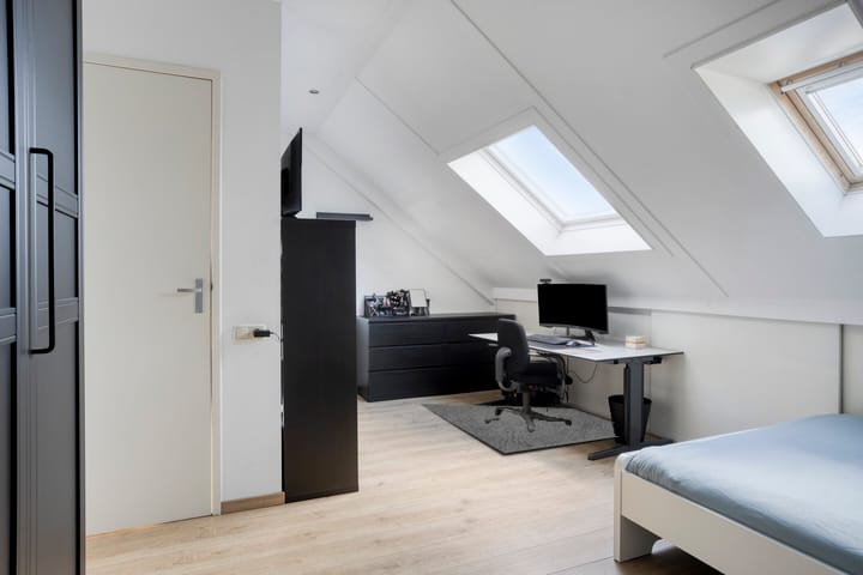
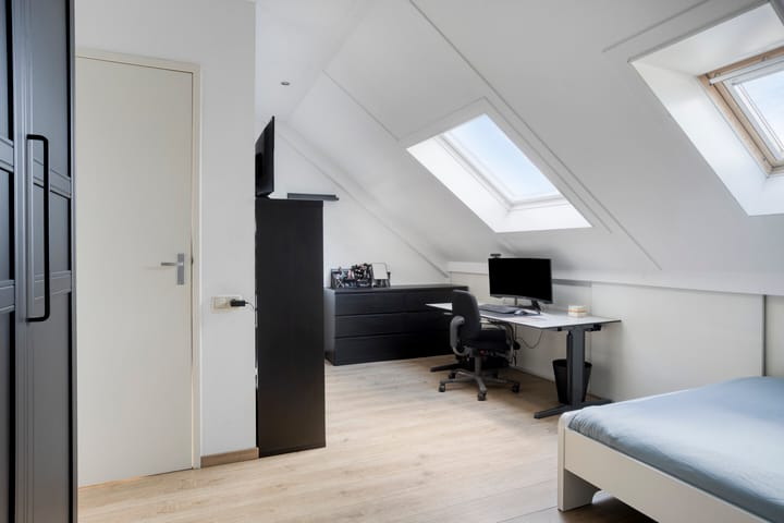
- rug (515, 414)
